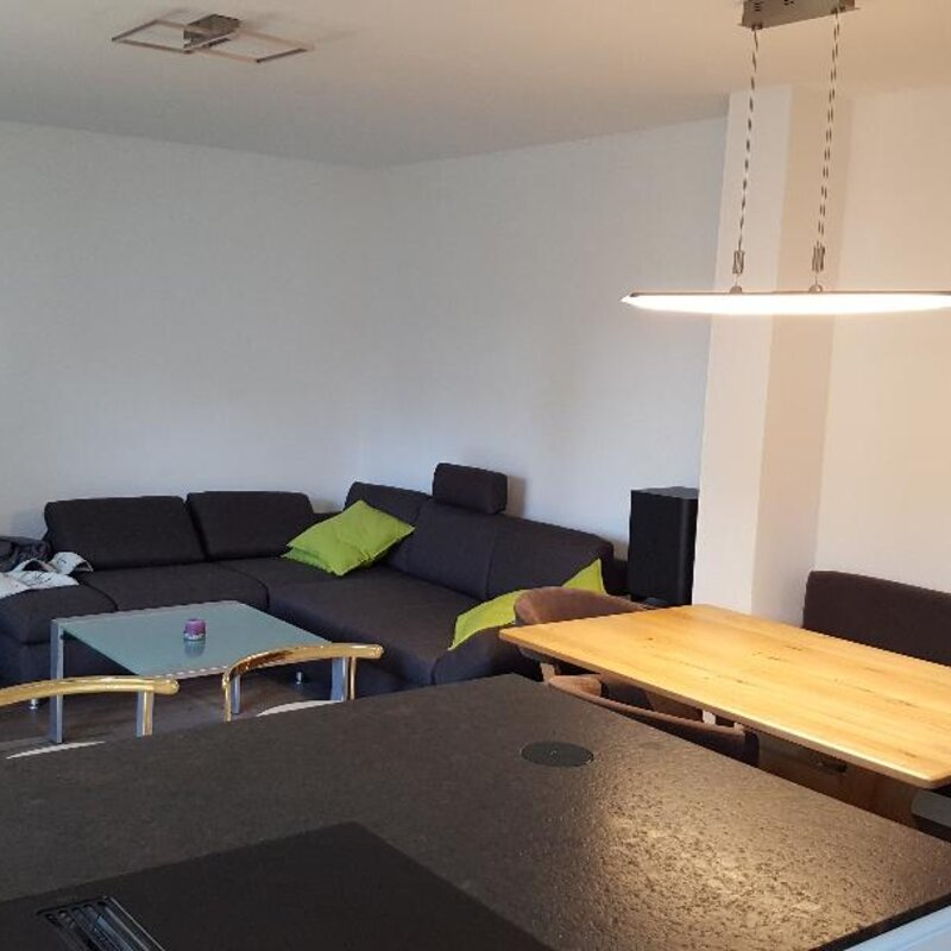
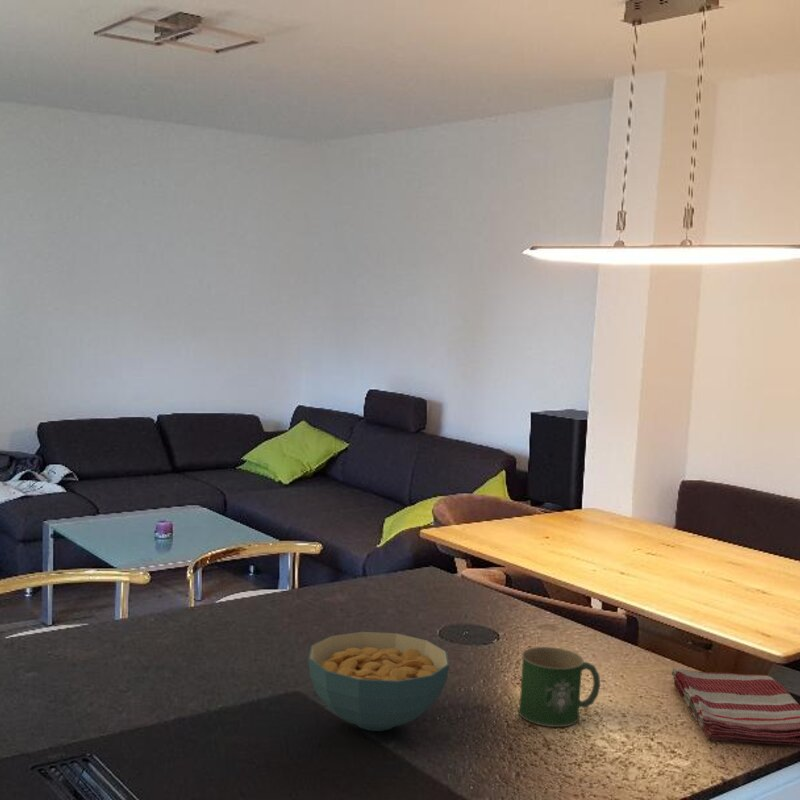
+ dish towel (743, 702)
+ mug (560, 685)
+ cereal bowl (377, 688)
